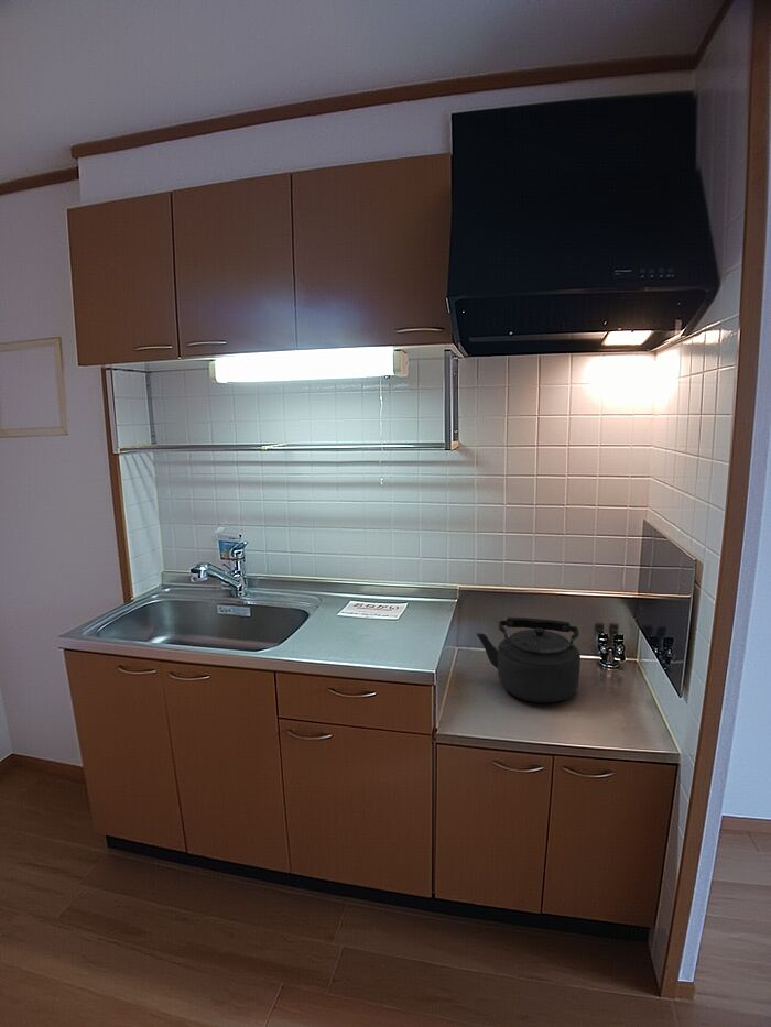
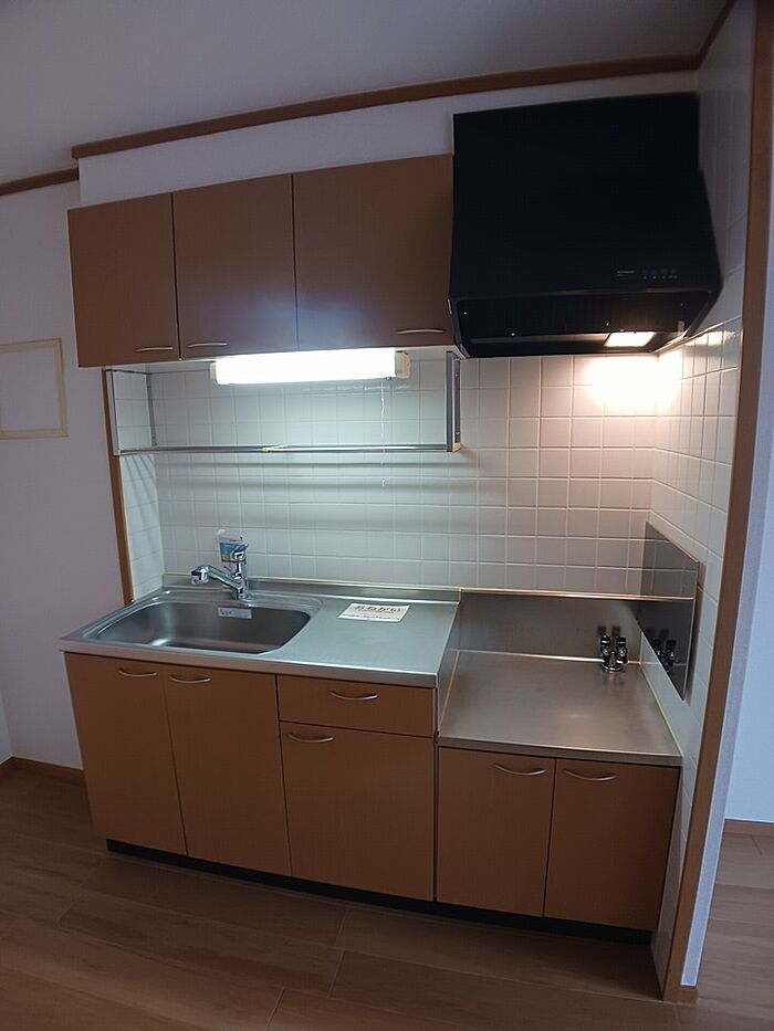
- kettle (535, 657)
